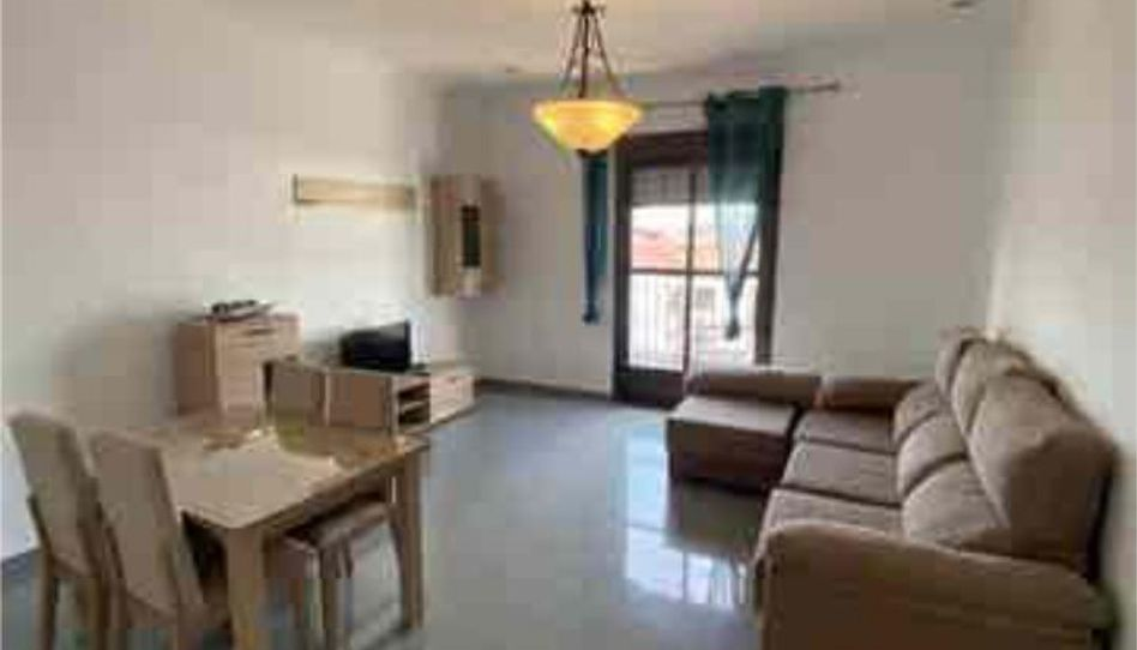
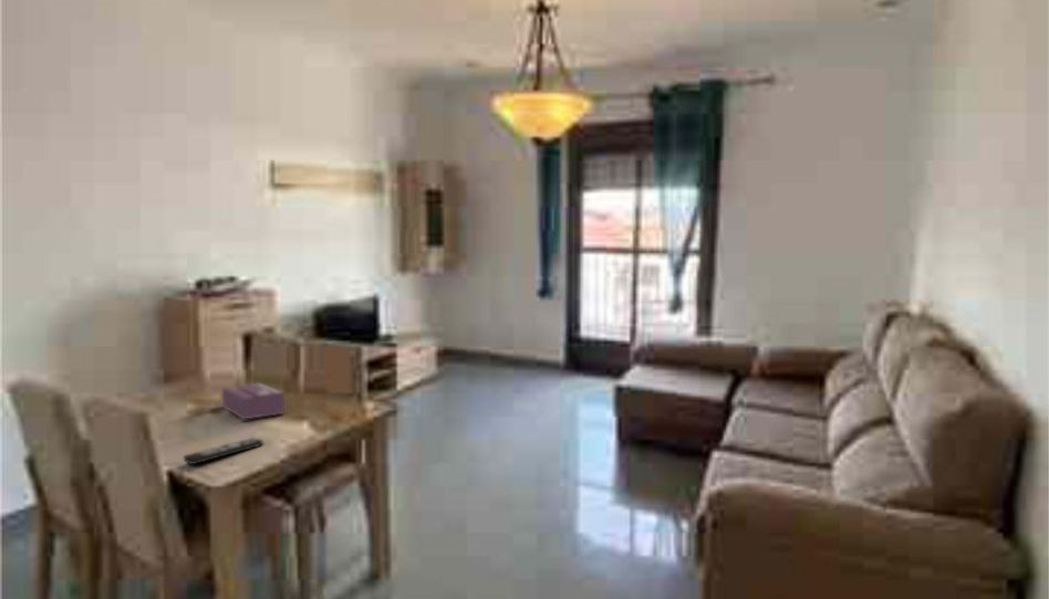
+ remote control (225, 450)
+ tissue box (252, 400)
